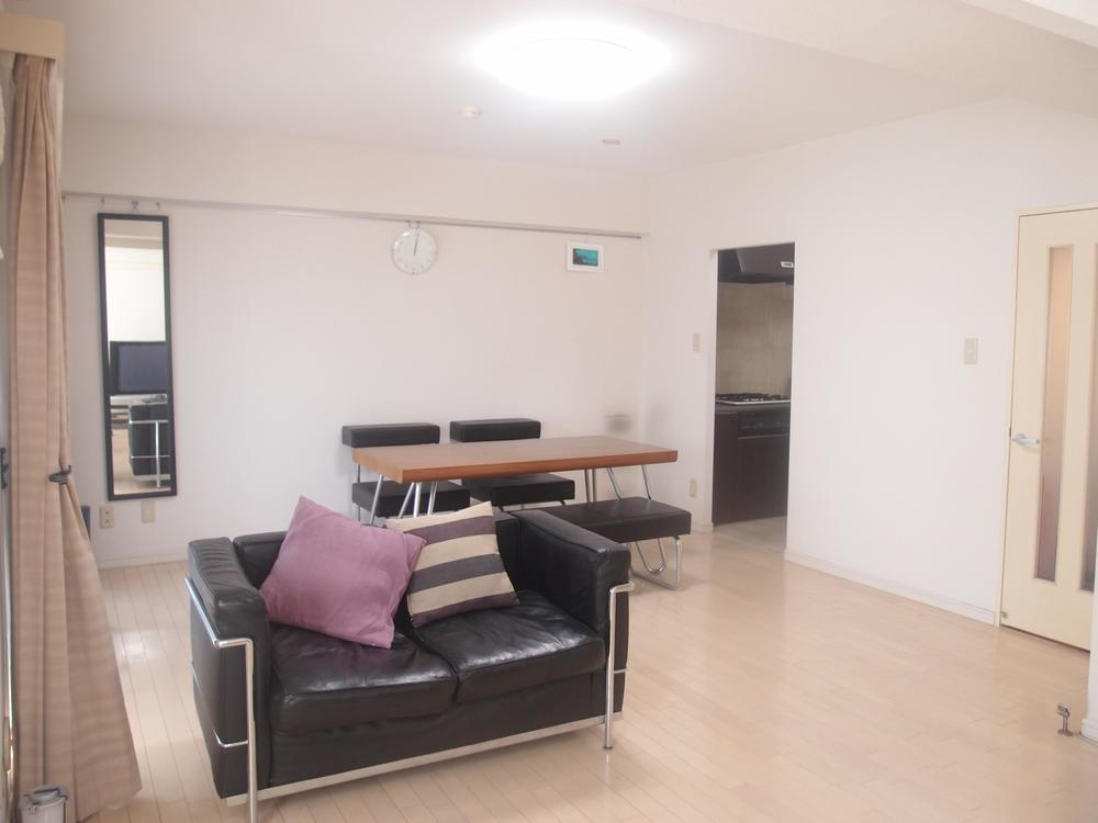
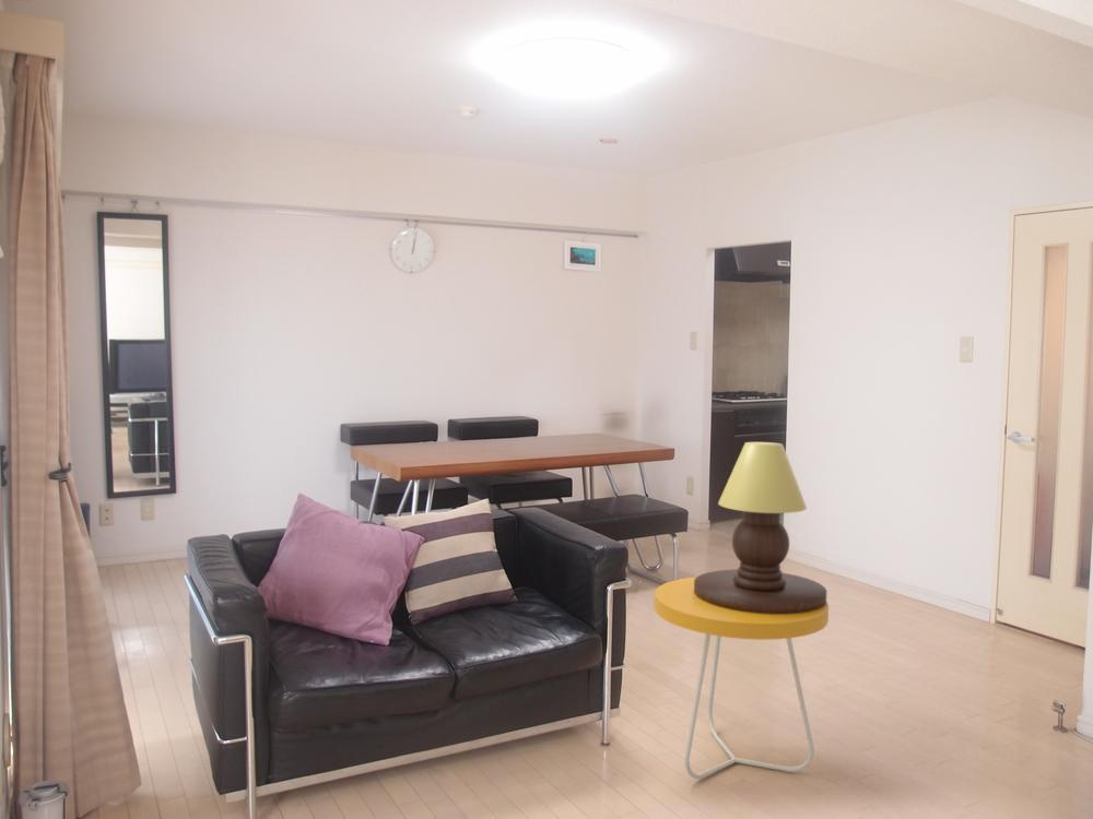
+ table lamp (761, 519)
+ side table (715, 680)
